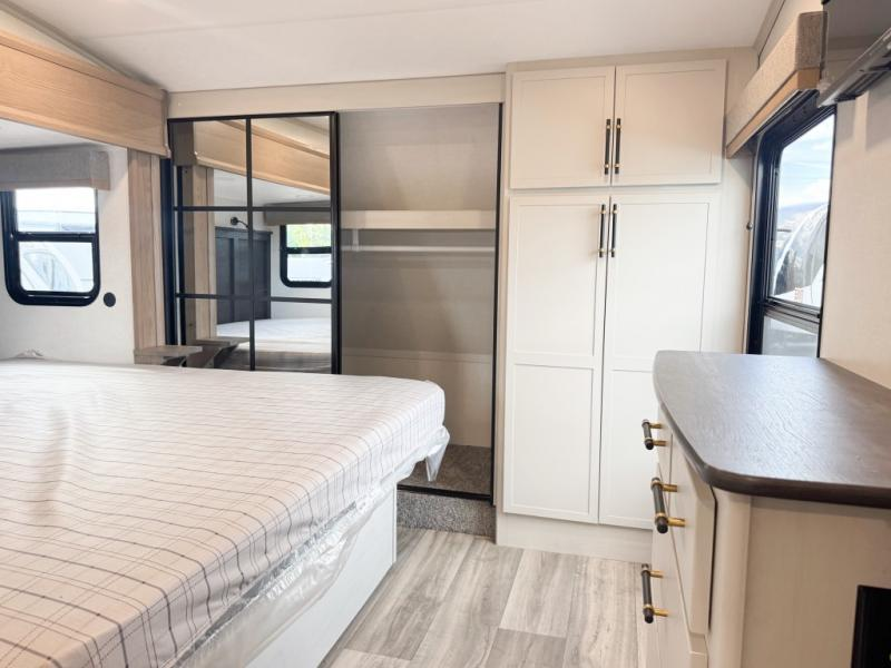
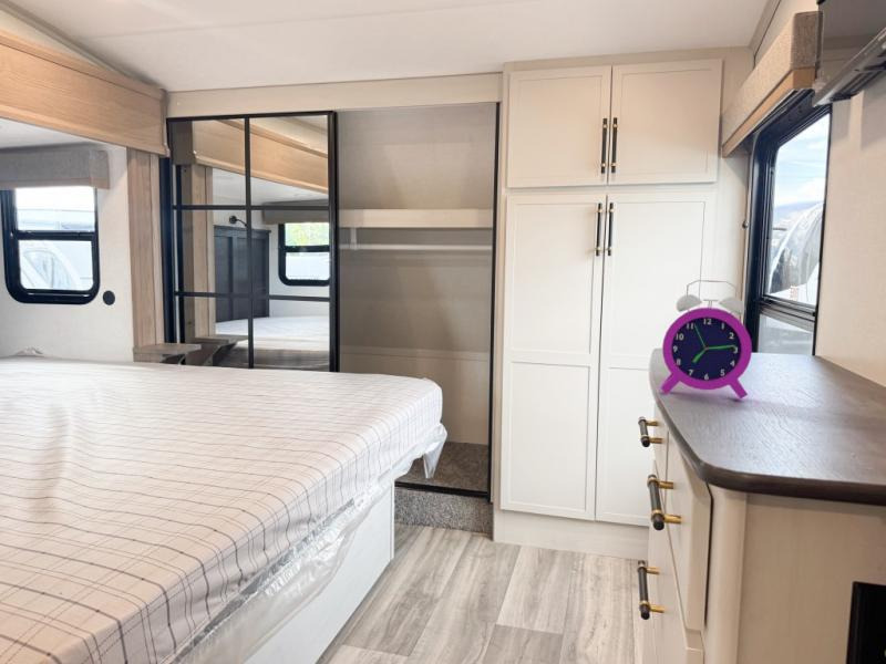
+ alarm clock (707, 338)
